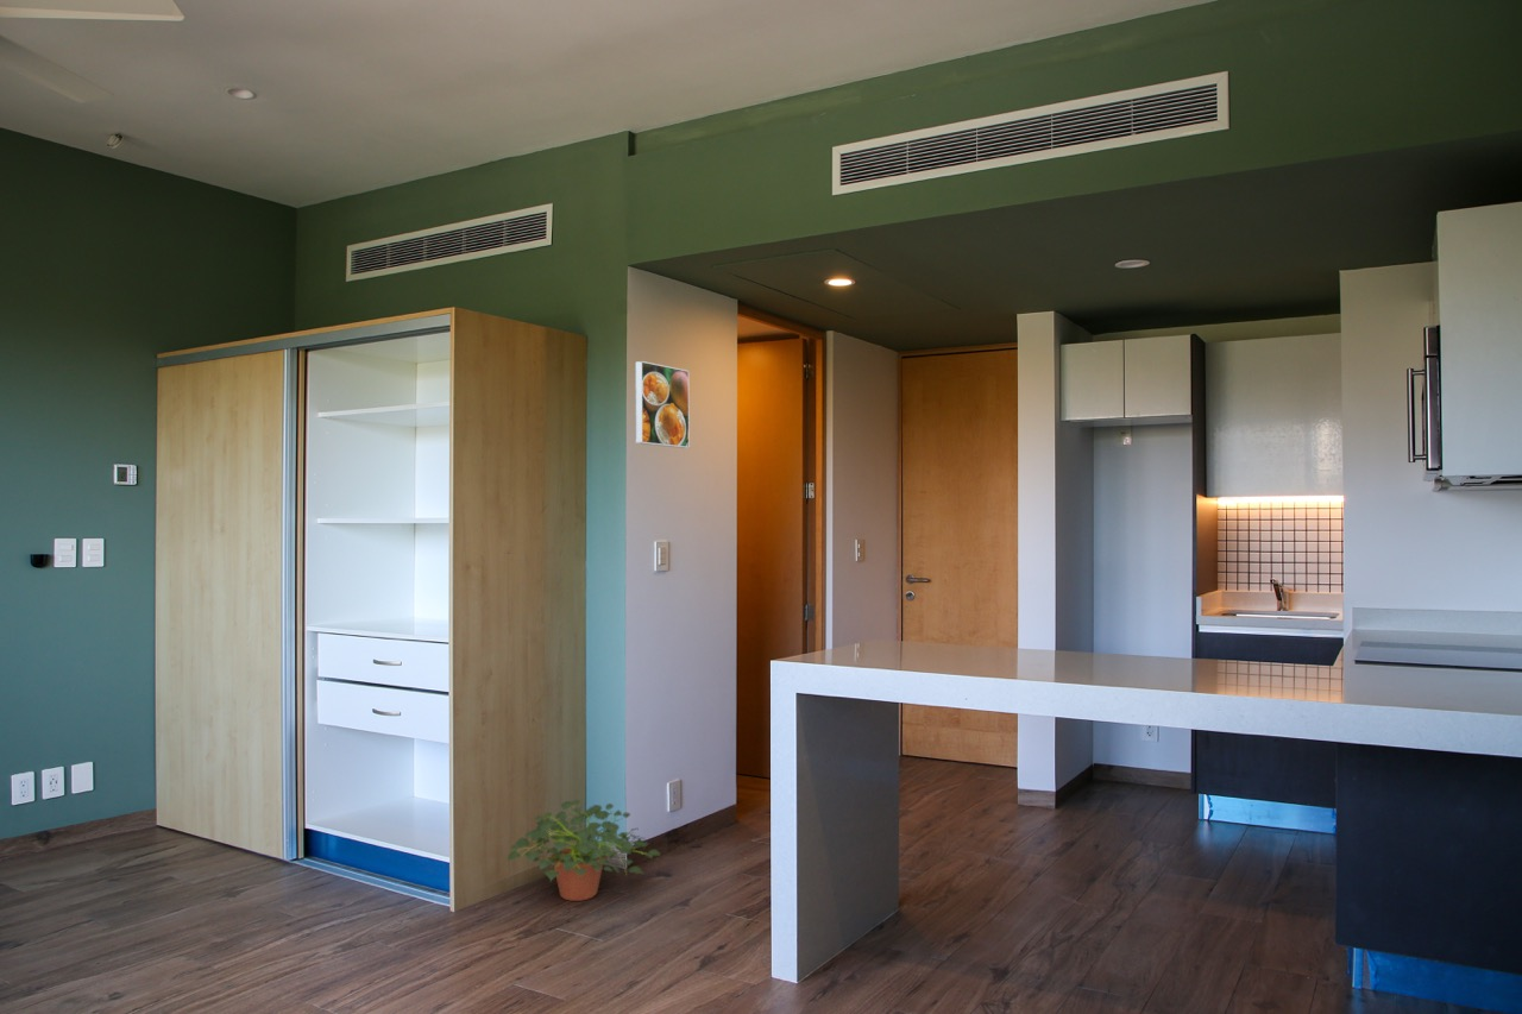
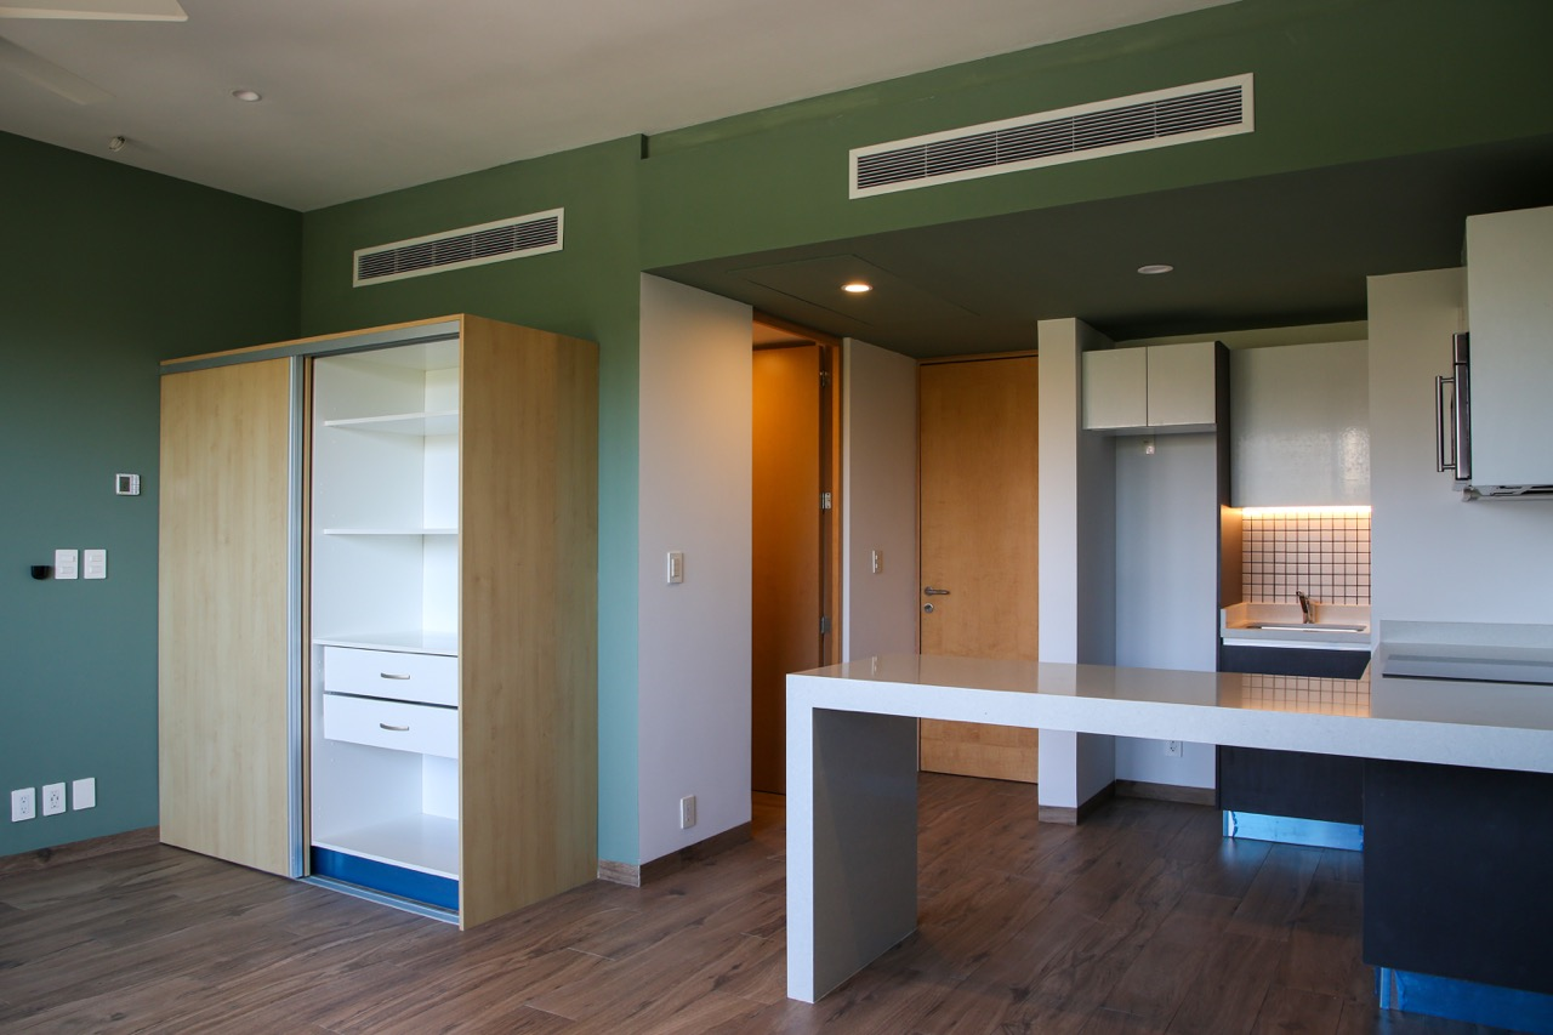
- potted plant (589, 855)
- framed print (662, 405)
